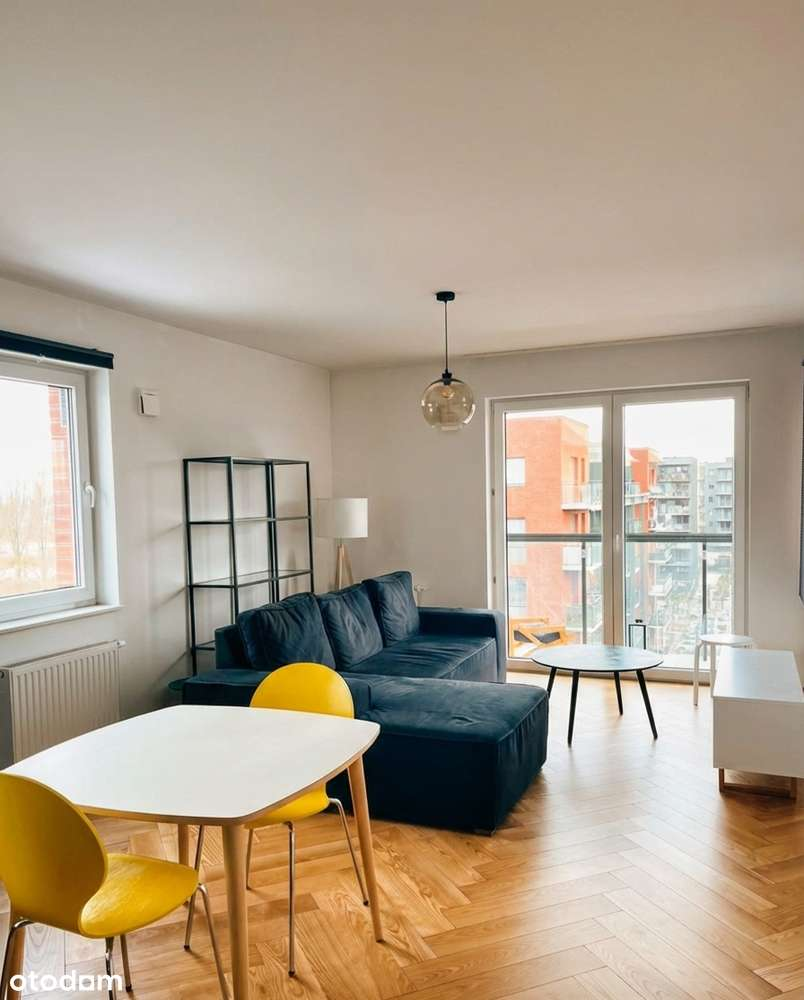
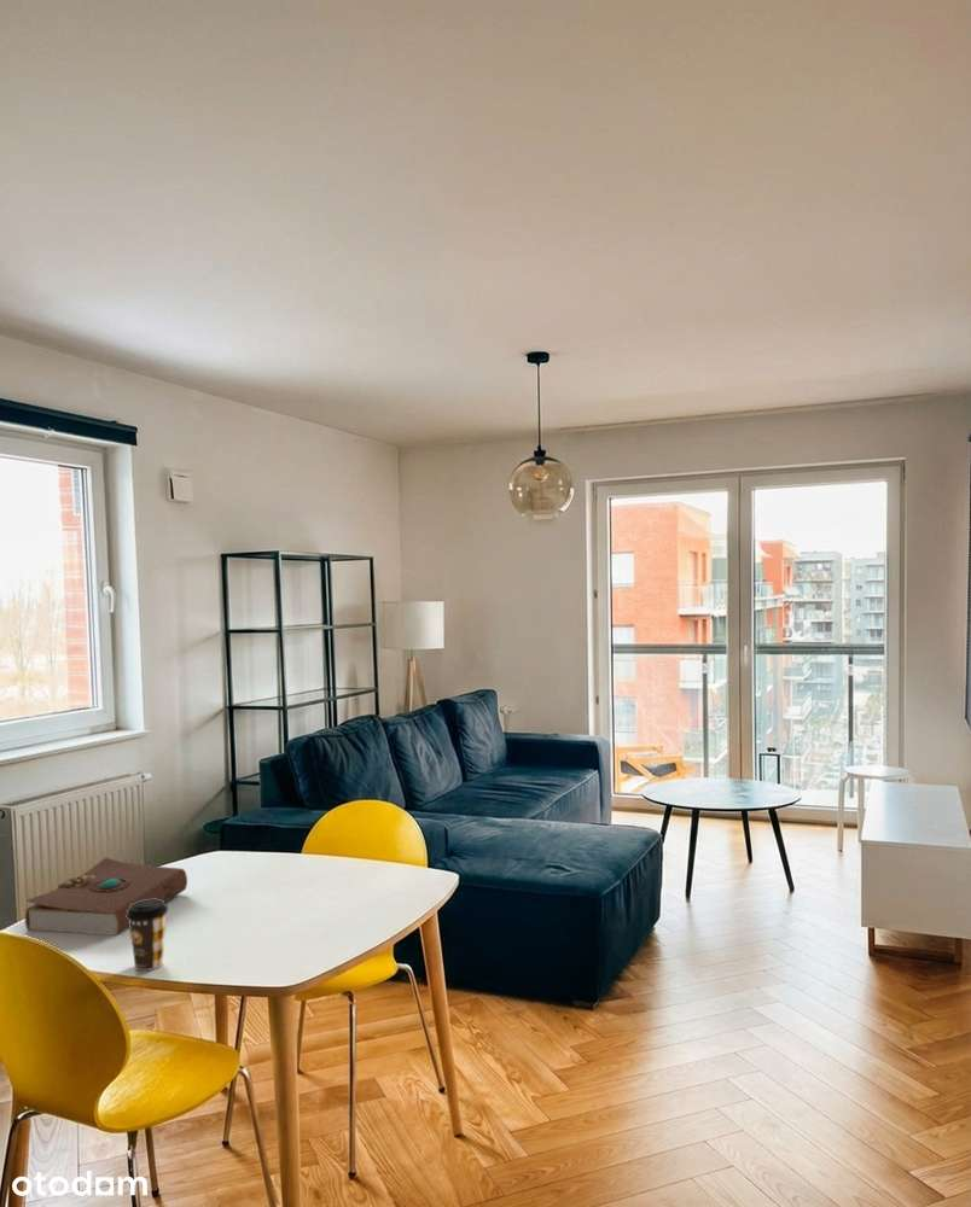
+ coffee cup (147, 934)
+ book (110, 893)
